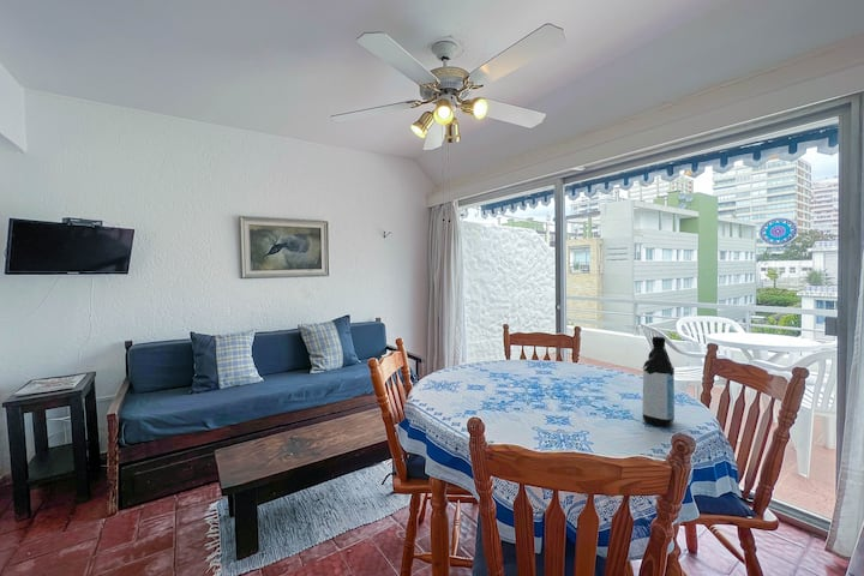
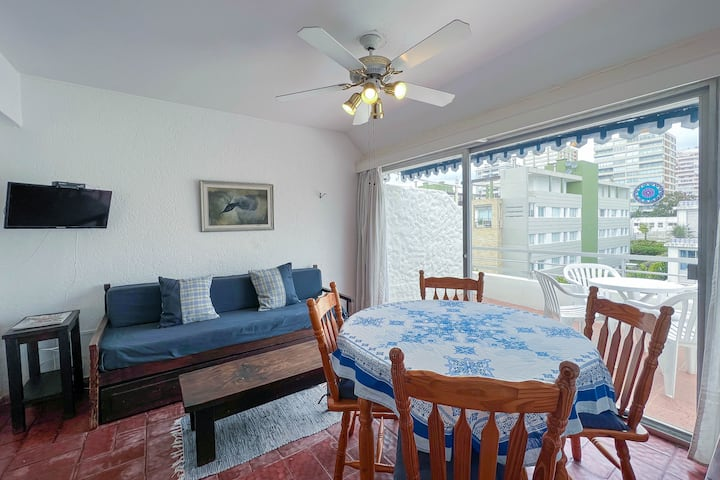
- water bottle (658, 379)
